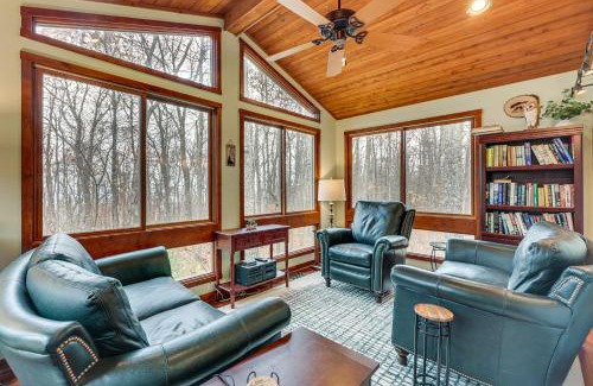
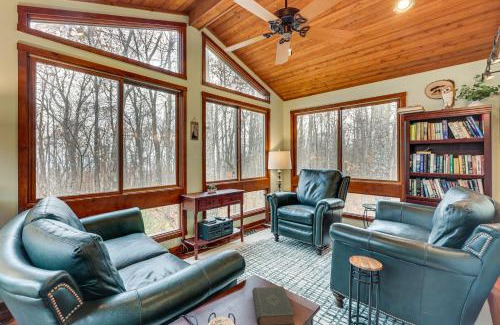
+ book (271, 304)
